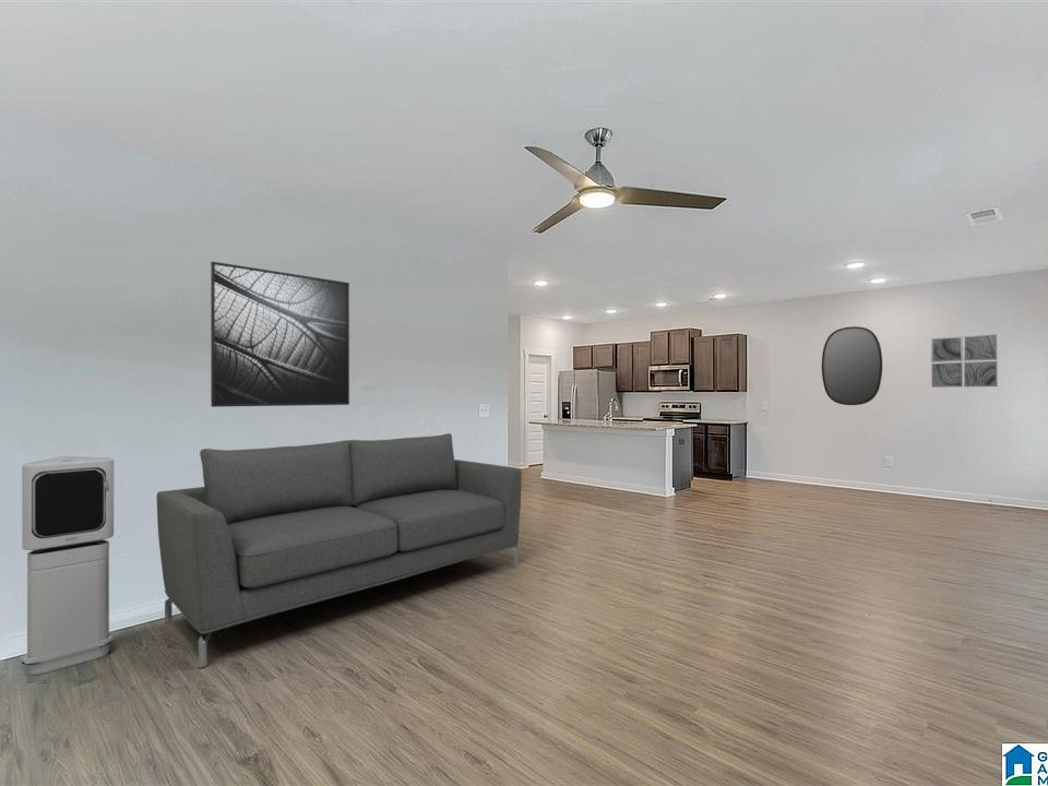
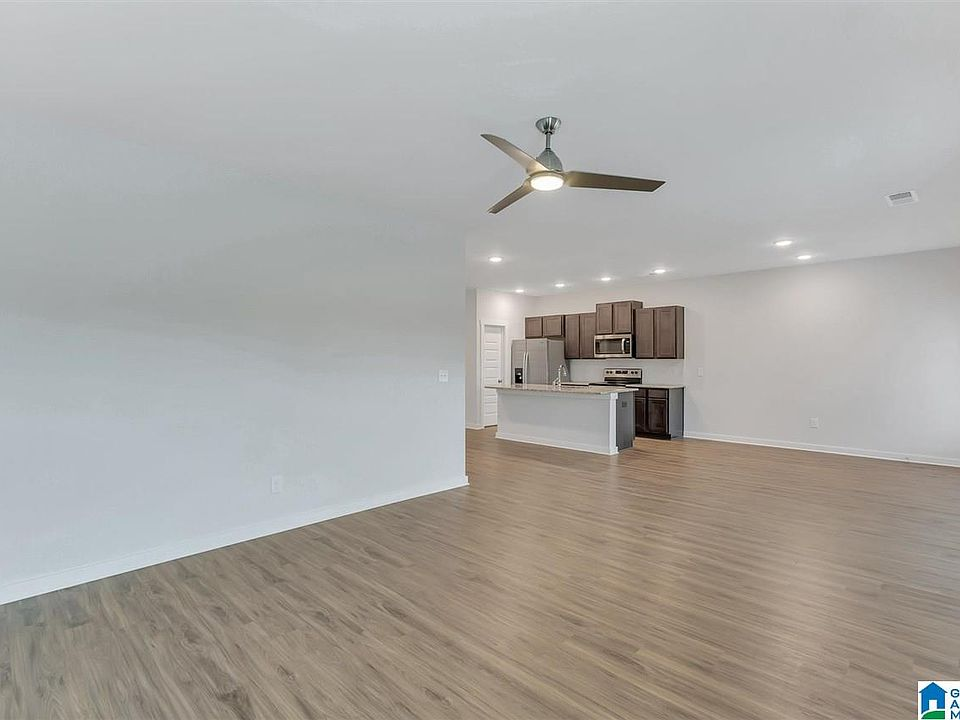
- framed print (286, 338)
- air purifier (68, 557)
- wall art (962, 360)
- home mirror (850, 366)
- sofa (364, 515)
